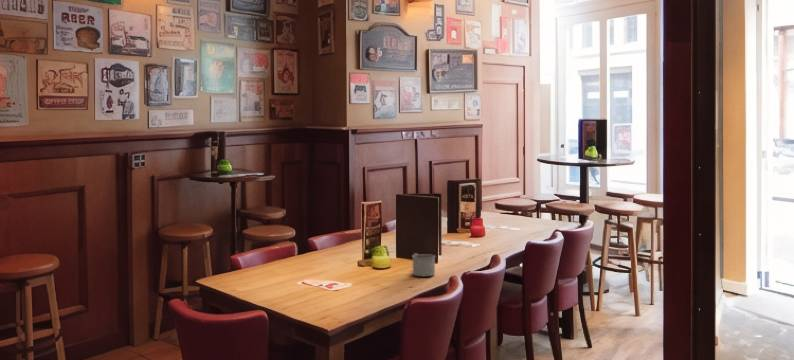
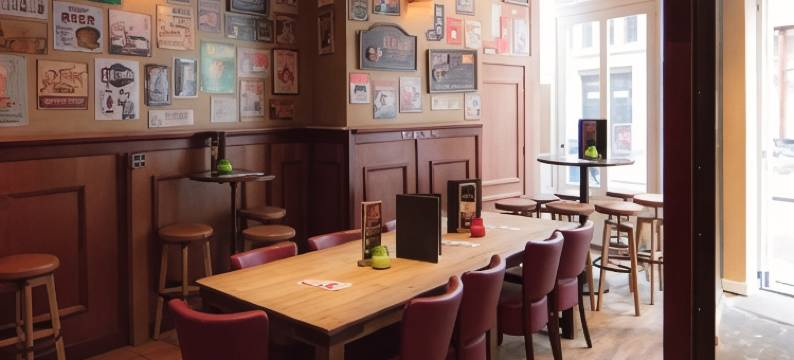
- mug (422, 264)
